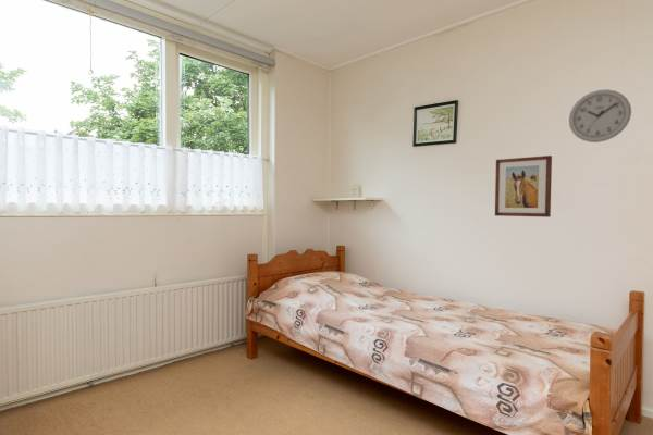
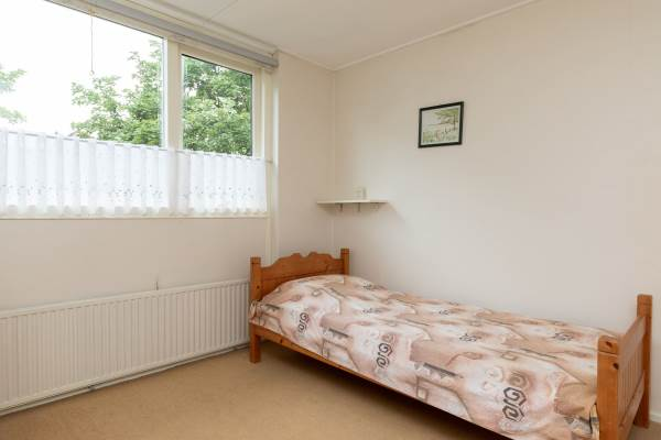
- wall clock (597, 115)
- wall art (521, 187)
